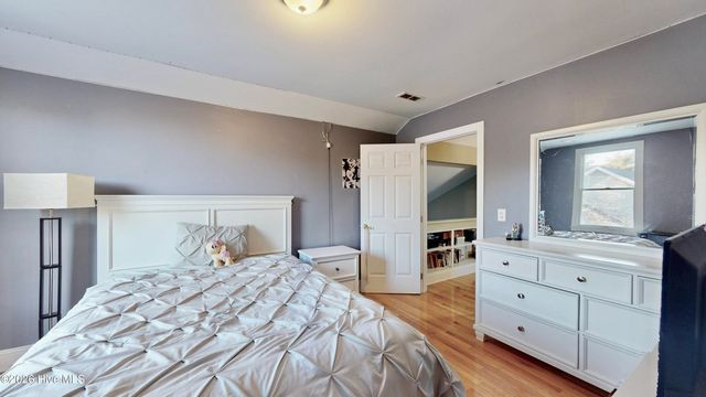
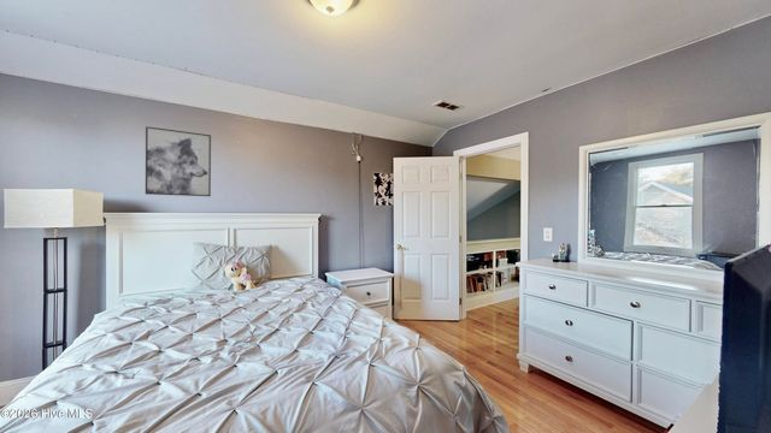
+ wall art (179, 162)
